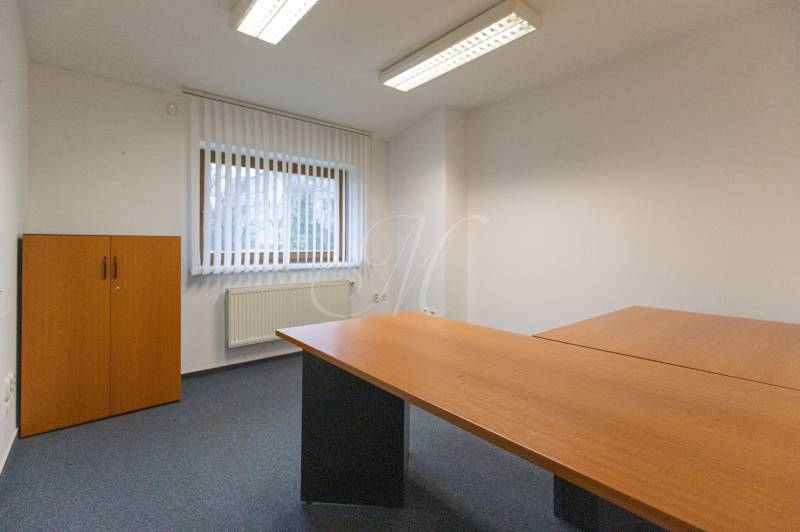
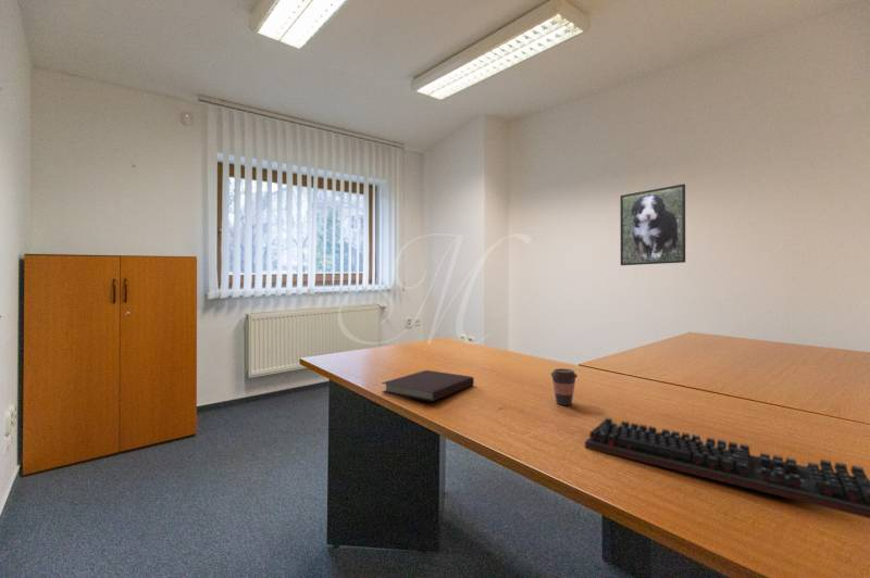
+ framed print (650, 227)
+ keyboard (710, 456)
+ notebook (428, 384)
+ coffee cup (563, 387)
